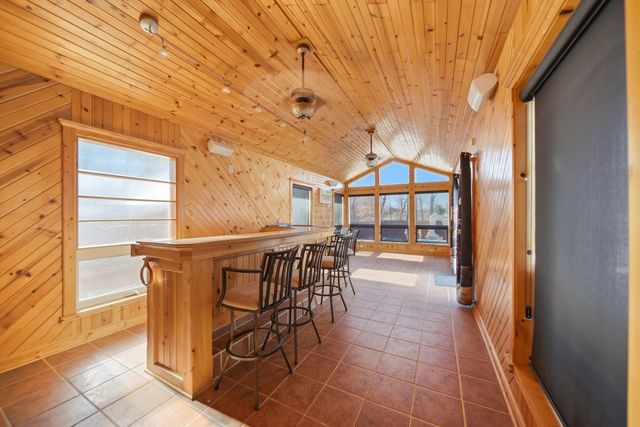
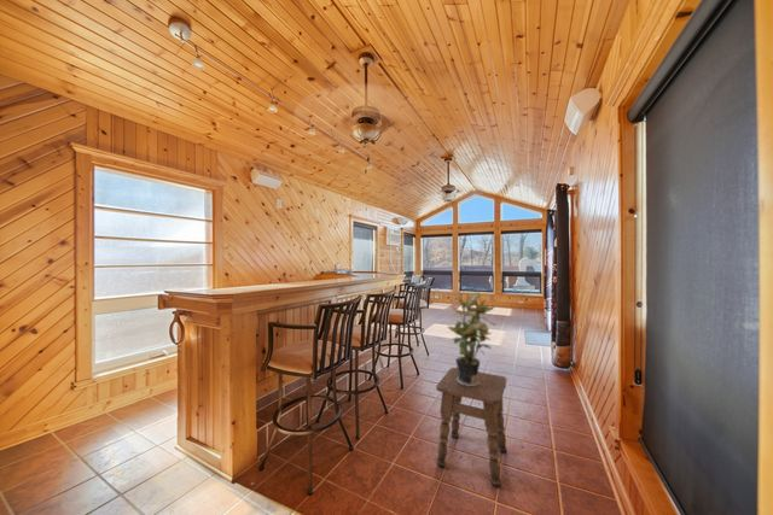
+ potted plant (471, 336)
+ side table (472, 416)
